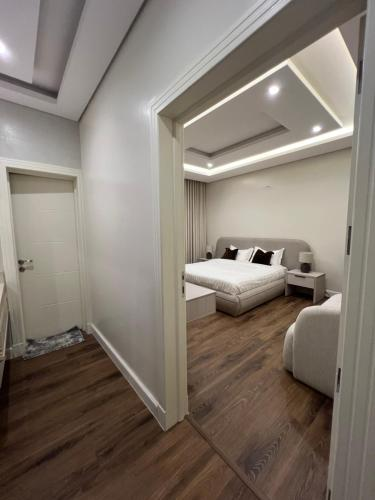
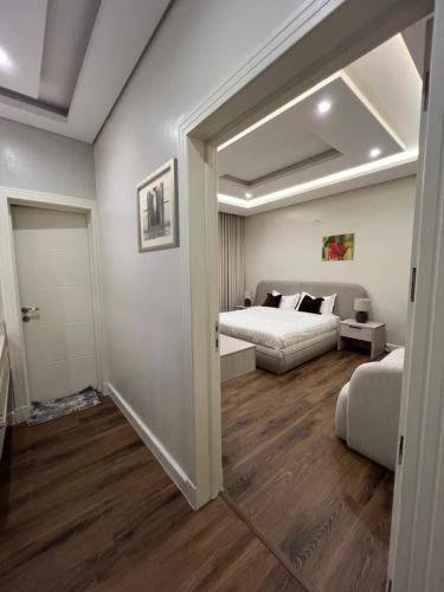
+ wall art (154, 212)
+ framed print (337, 247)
